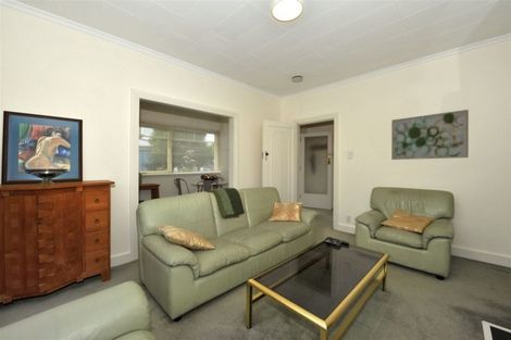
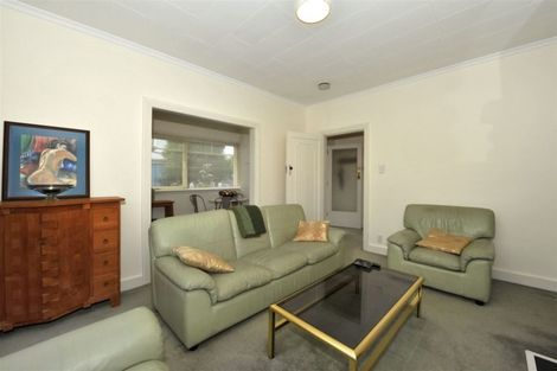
- wall art (426, 137)
